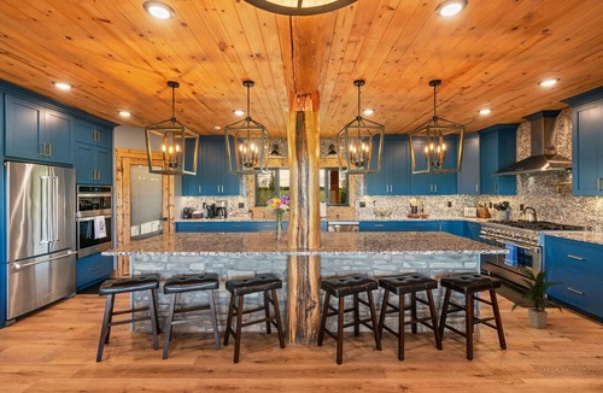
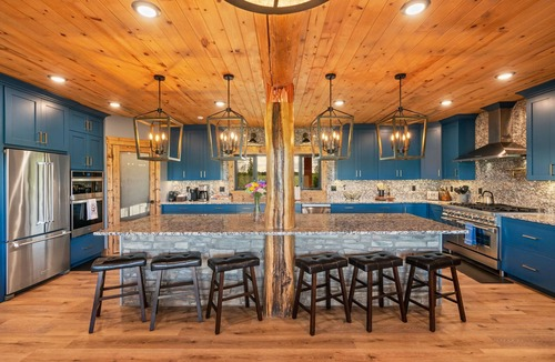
- indoor plant (534, 295)
